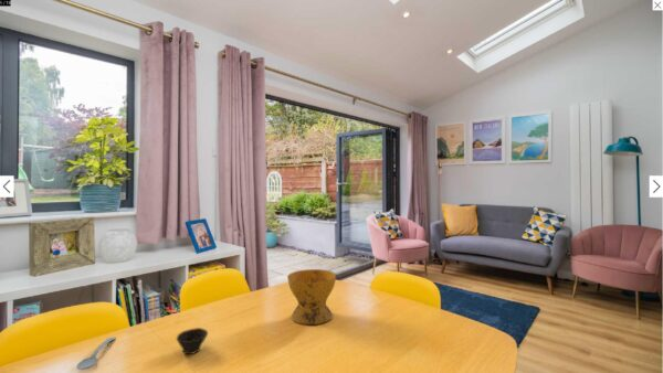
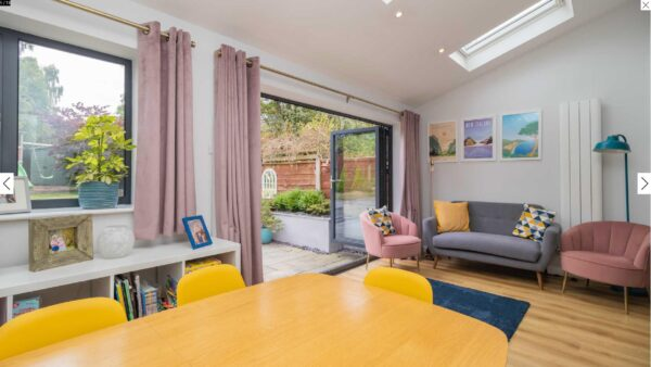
- bowl (312, 295)
- cup (193, 341)
- spoon (98, 350)
